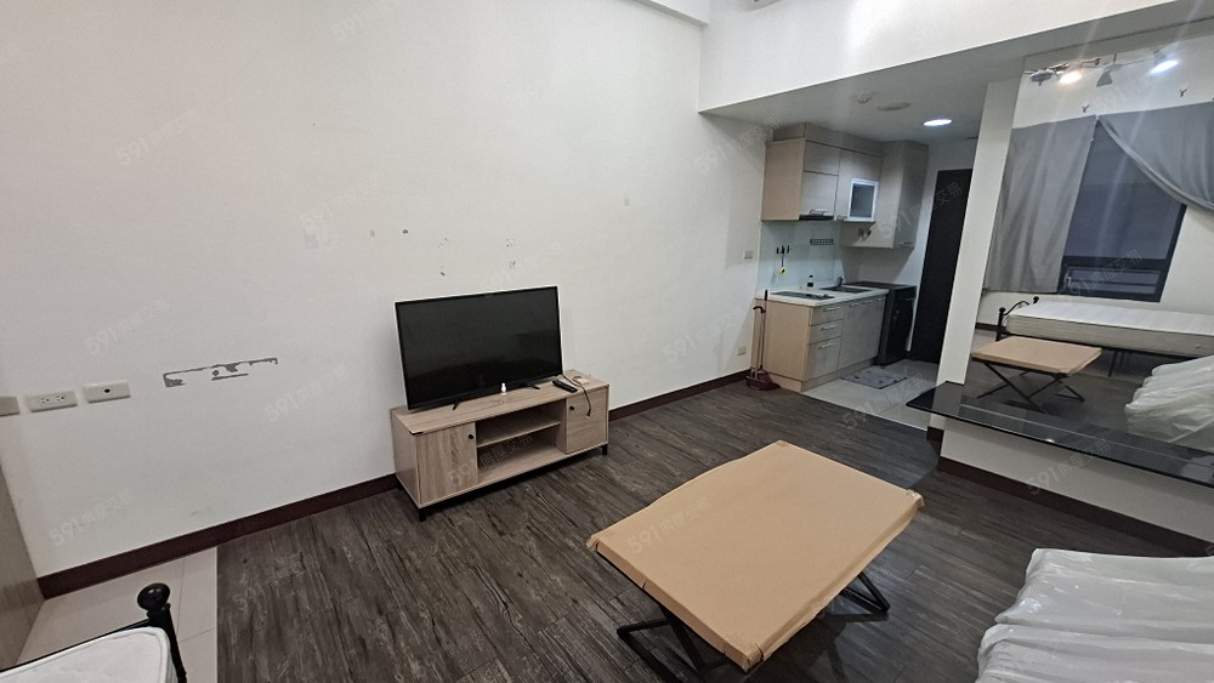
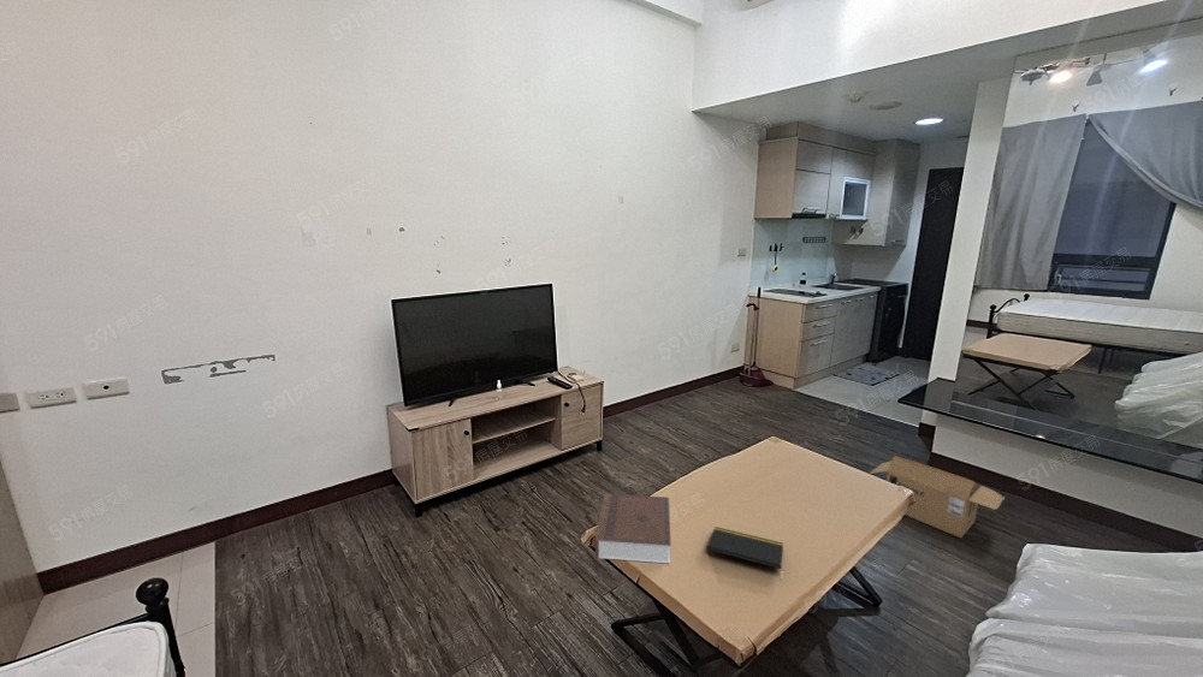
+ cardboard box (935, 487)
+ book (634, 524)
+ notepad (745, 546)
